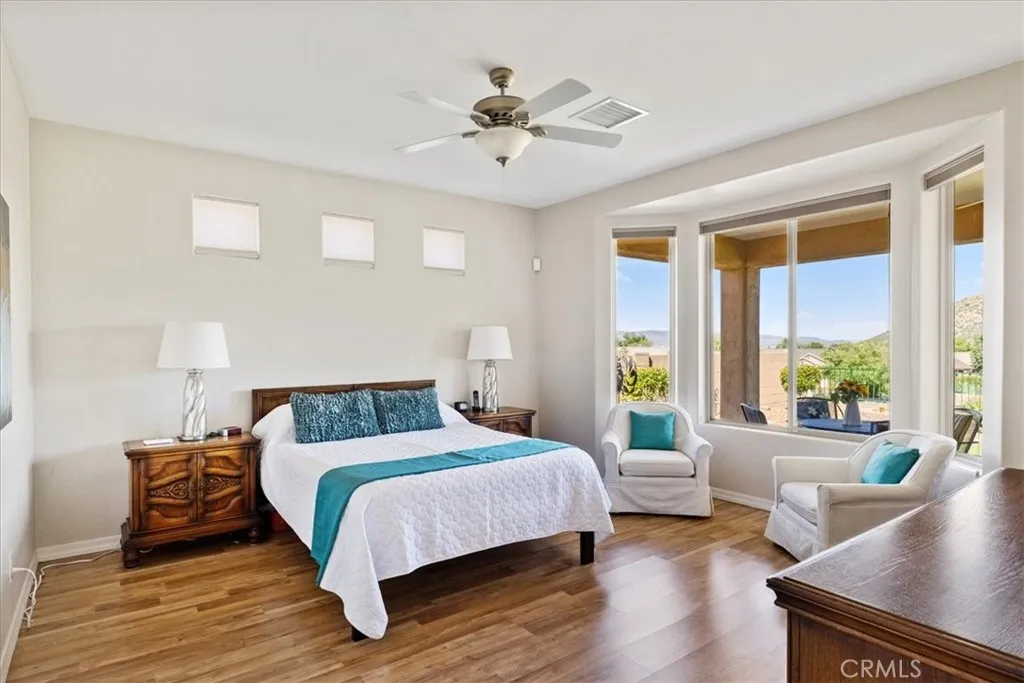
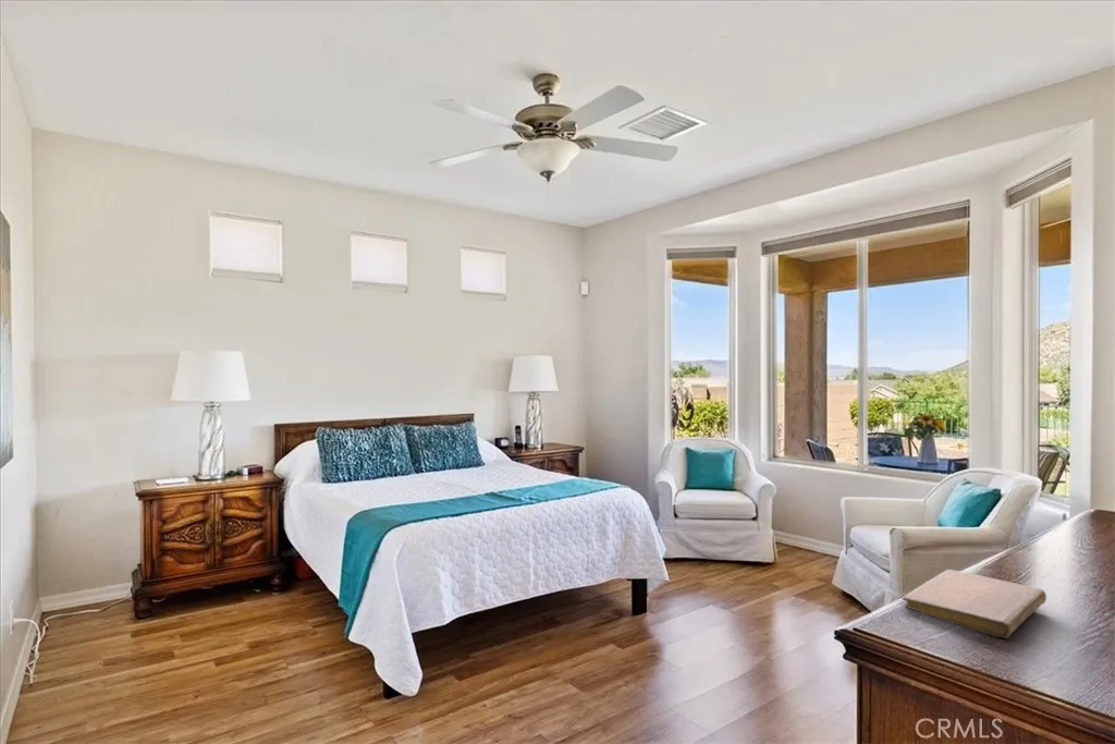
+ notebook (975, 599)
